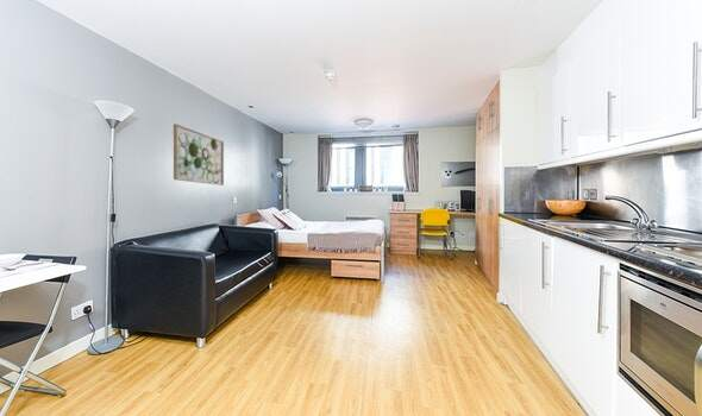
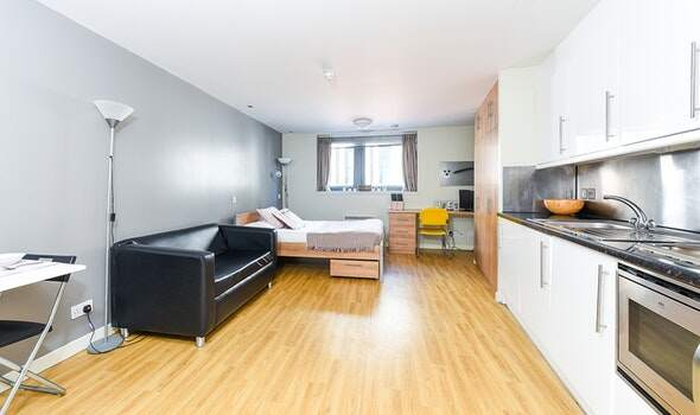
- wall art (202, 158)
